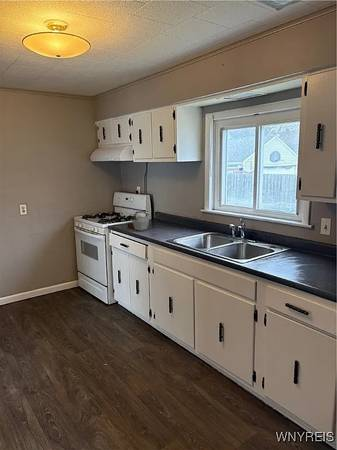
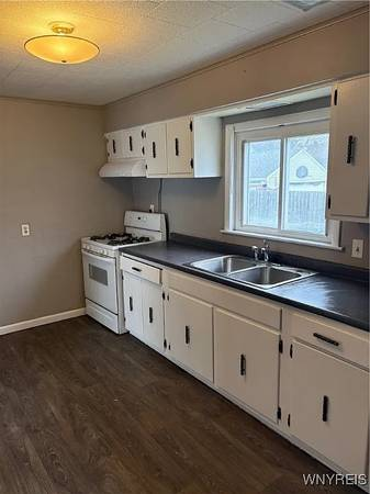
- kettle (136, 220)
